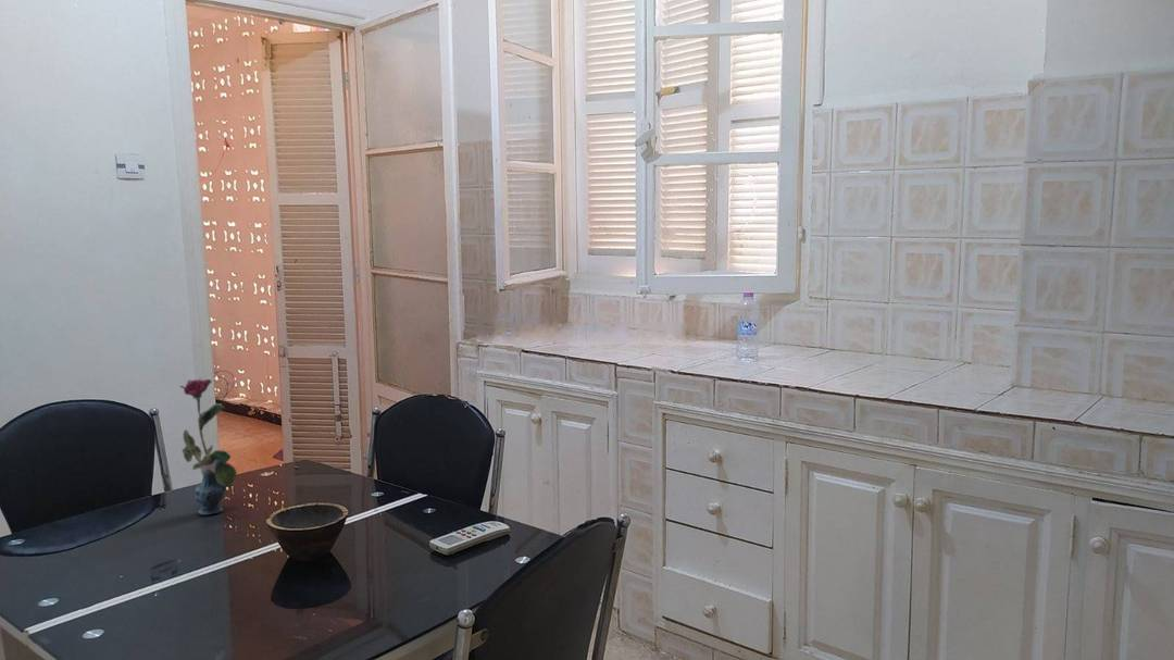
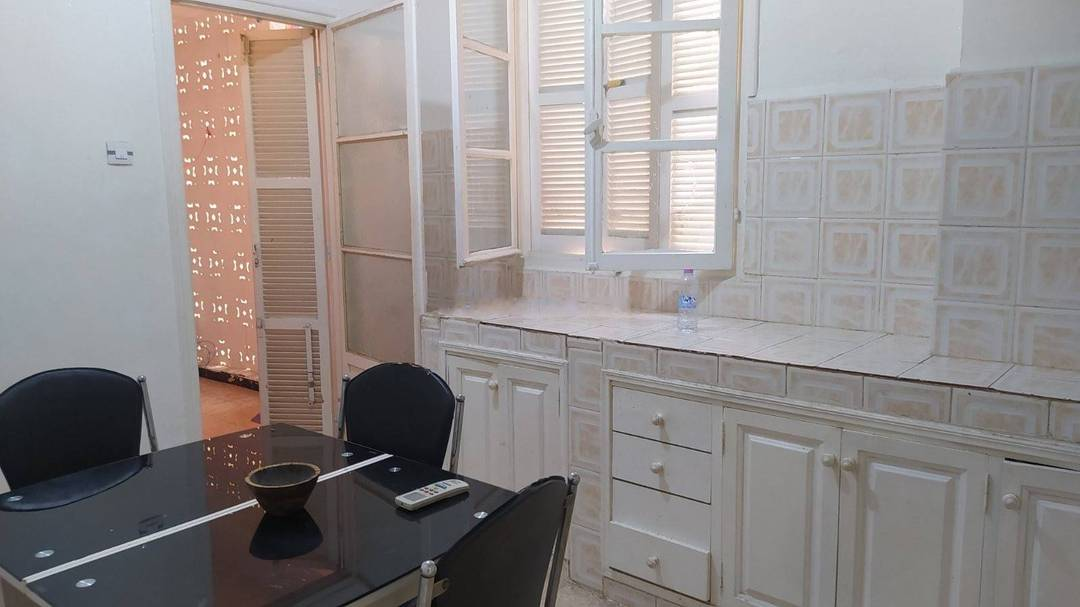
- vase (205, 448)
